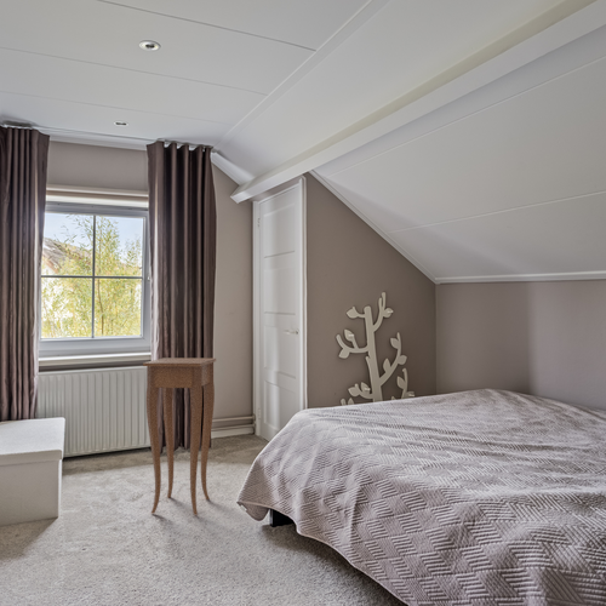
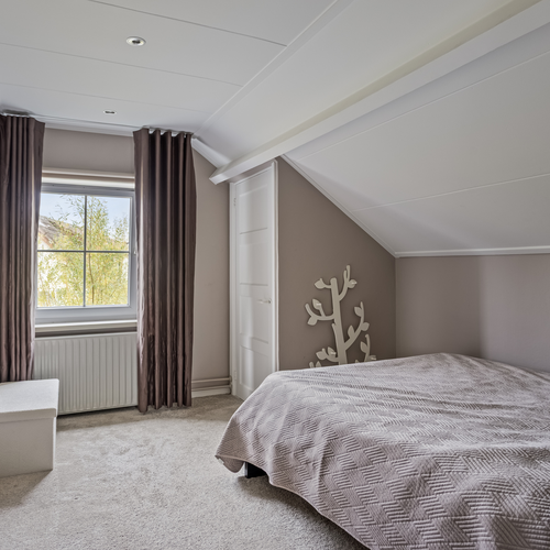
- side table (172, 433)
